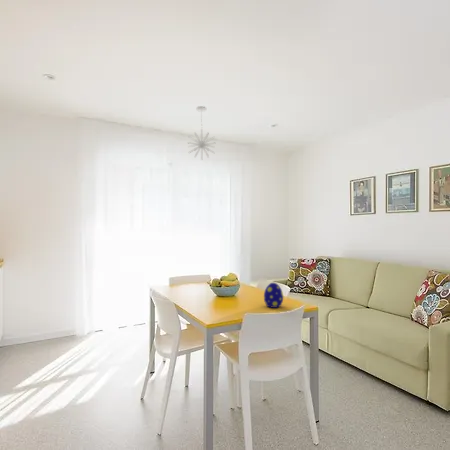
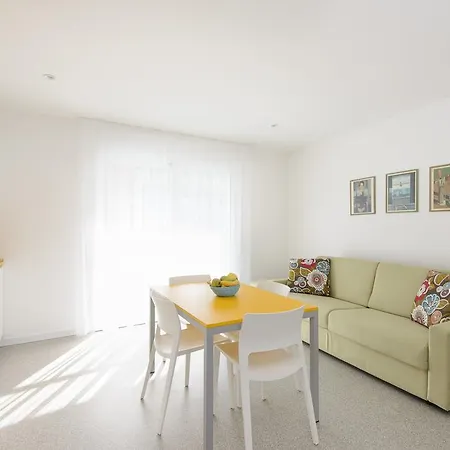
- pendant light (201, 133)
- decorative egg (273, 294)
